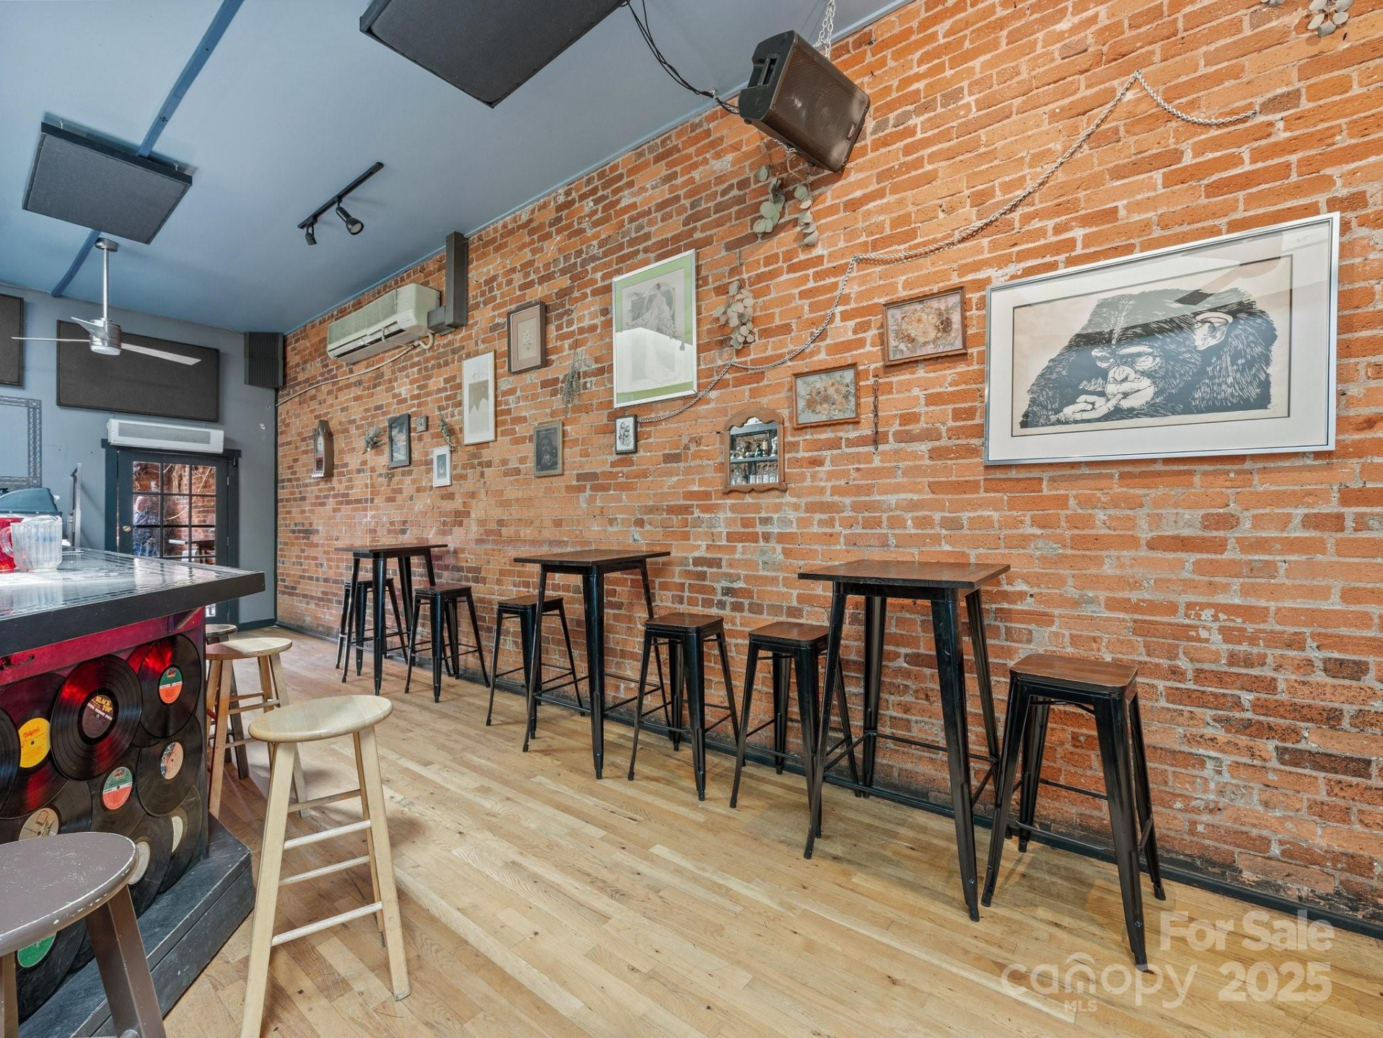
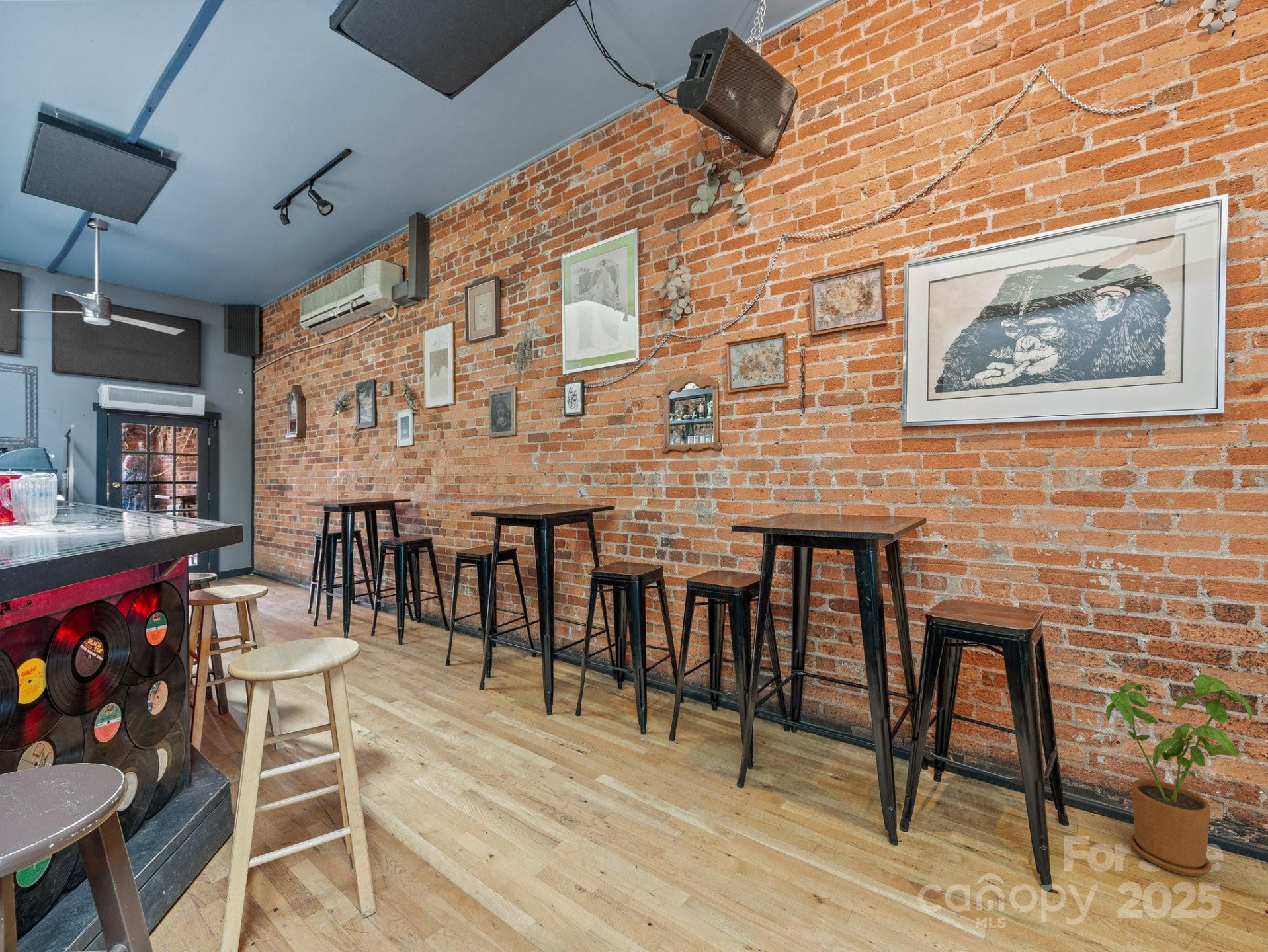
+ house plant (1179, 769)
